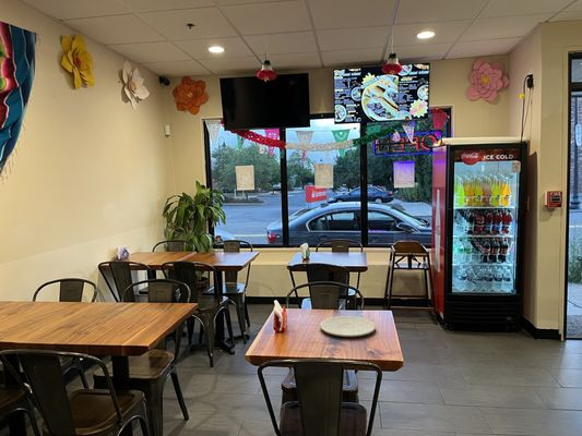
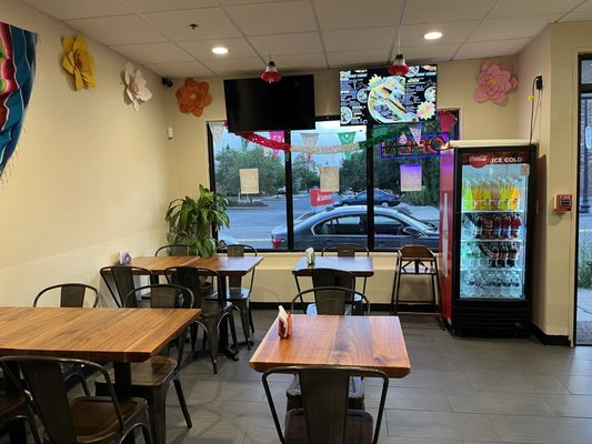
- plate (347, 326)
